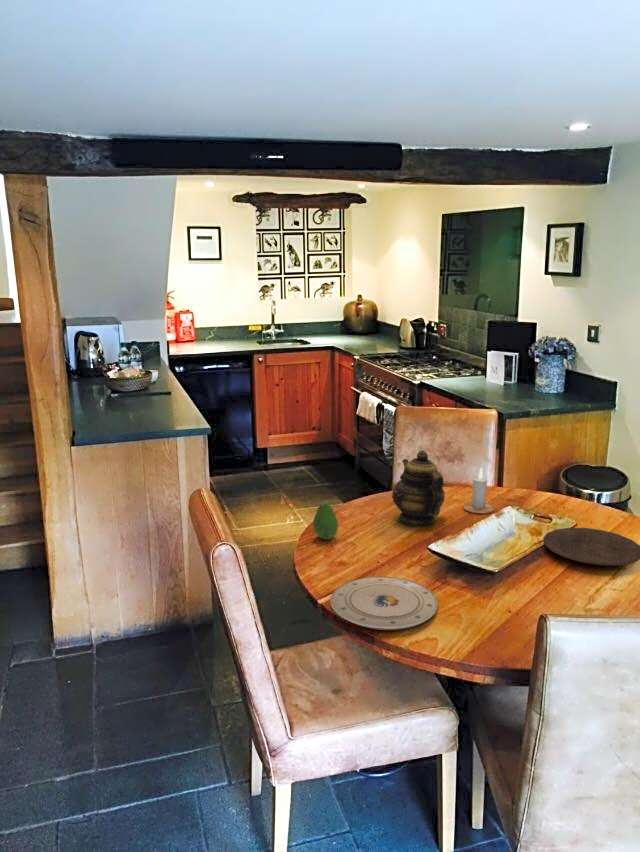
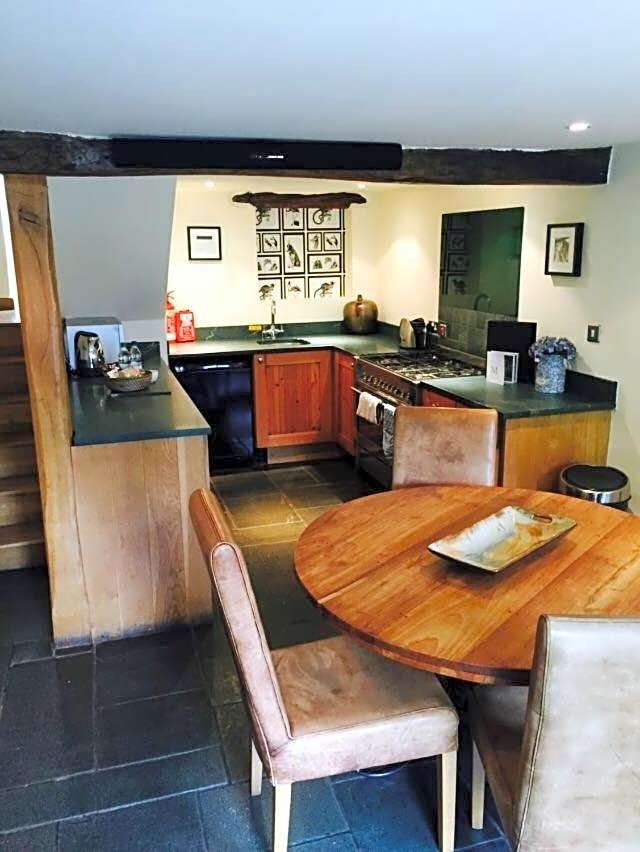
- candle (479, 488)
- teapot (419, 486)
- plate (383, 603)
- plate (591, 549)
- fruit (325, 521)
